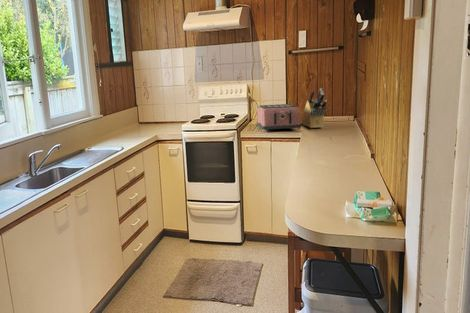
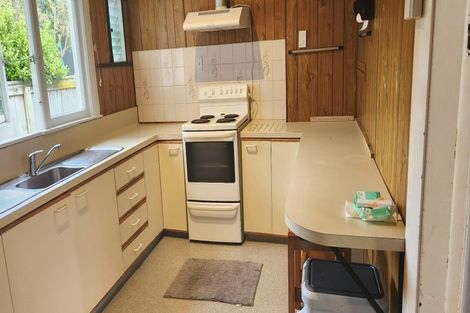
- knife block (313, 107)
- toaster (278, 116)
